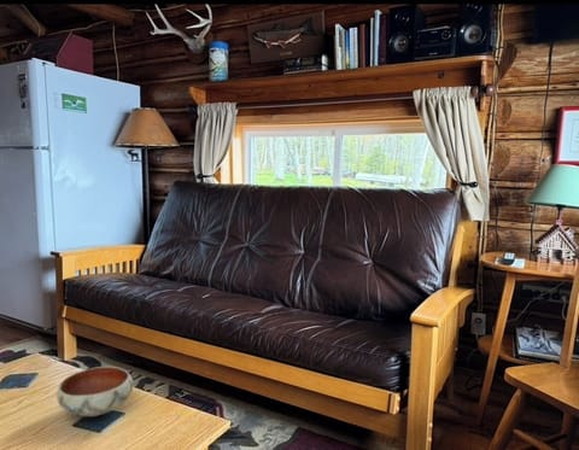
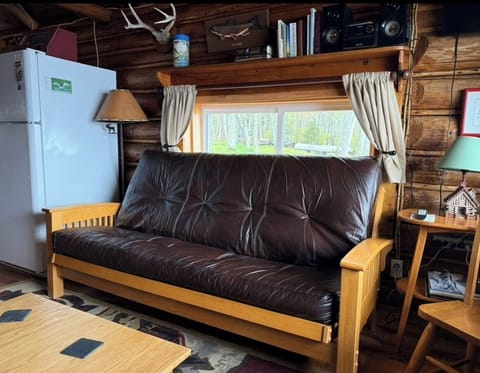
- bowl (95, 395)
